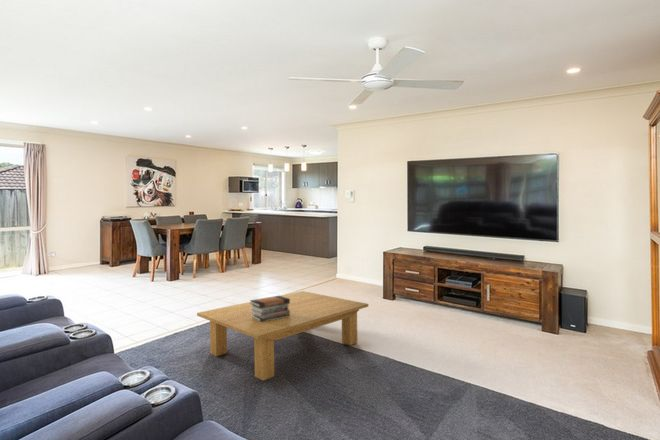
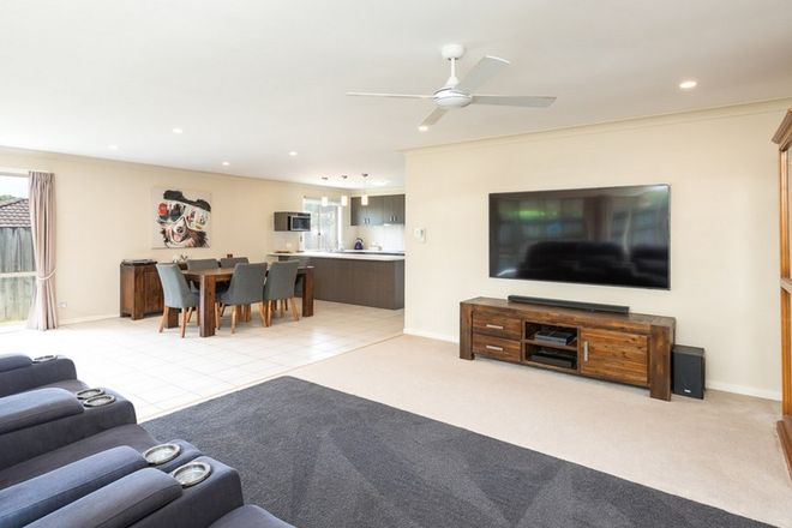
- book stack (270, 308)
- coffee table (286, 328)
